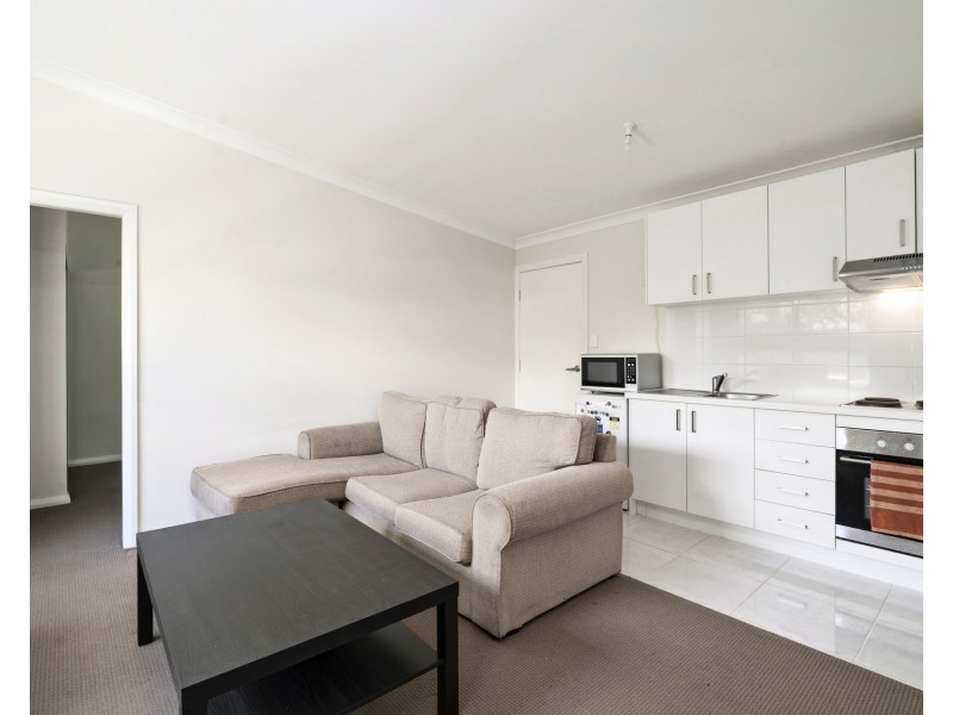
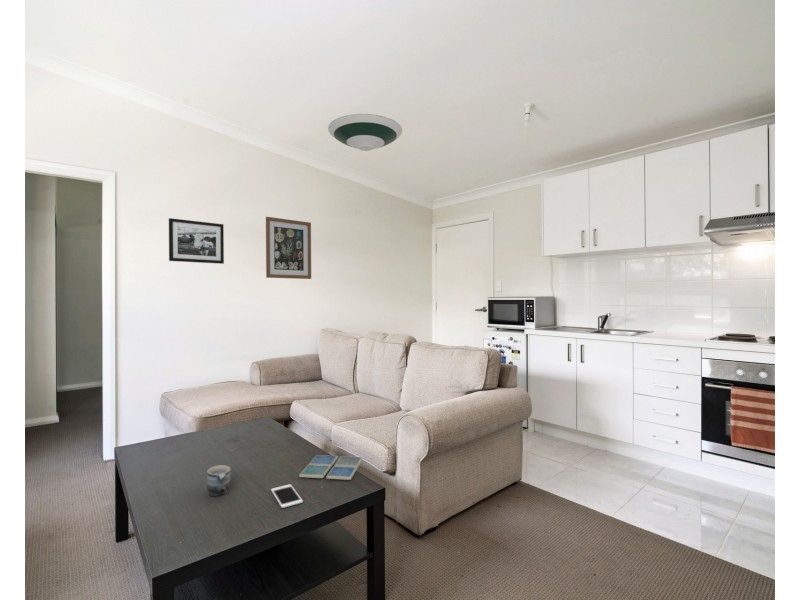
+ mug (220, 481)
+ picture frame (197, 241)
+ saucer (365, 139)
+ drink coaster (331, 466)
+ wall art (289, 249)
+ cell phone (286, 495)
